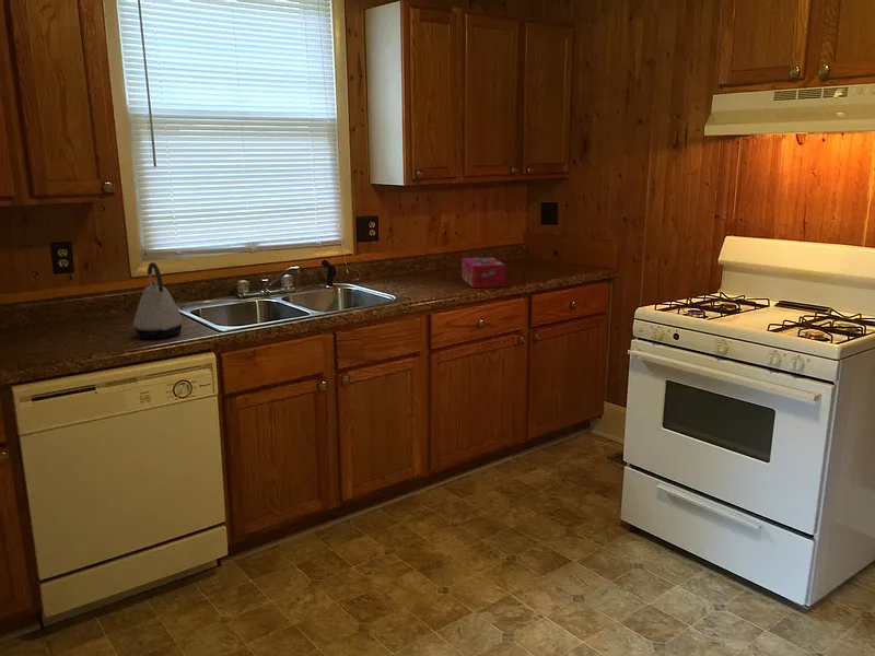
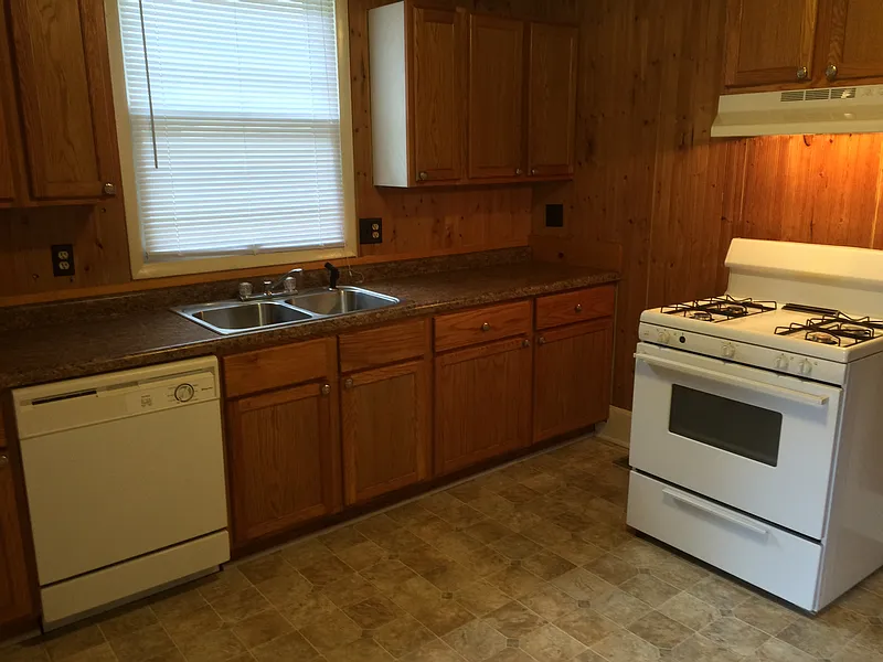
- kettle (155, 298)
- tissue box (482, 271)
